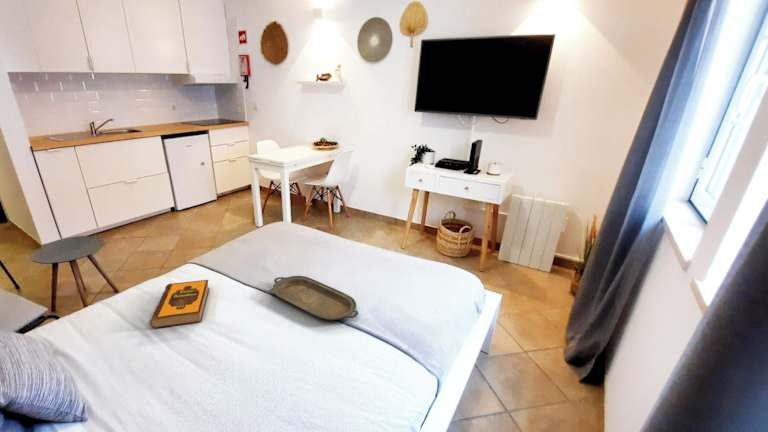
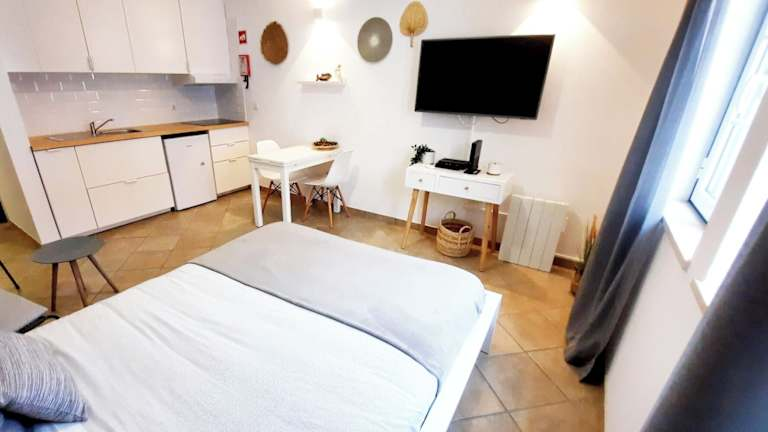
- hardback book (181, 302)
- serving tray (313, 297)
